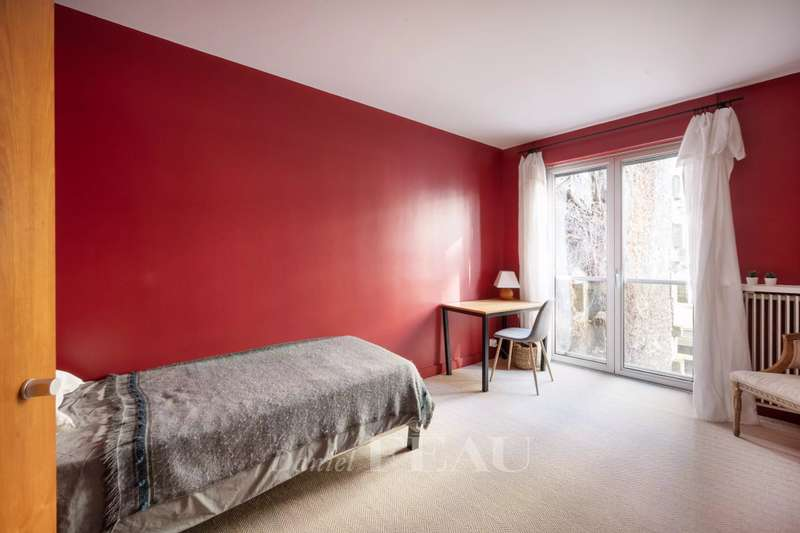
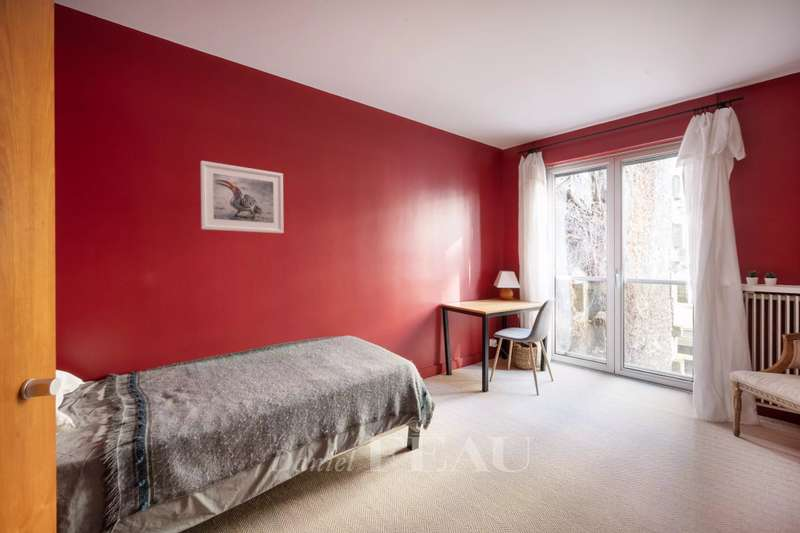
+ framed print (244, 199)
